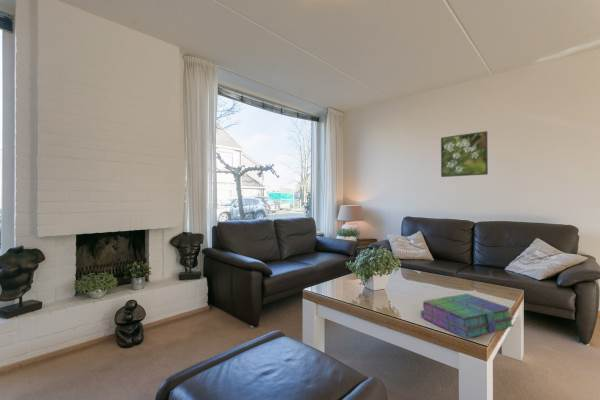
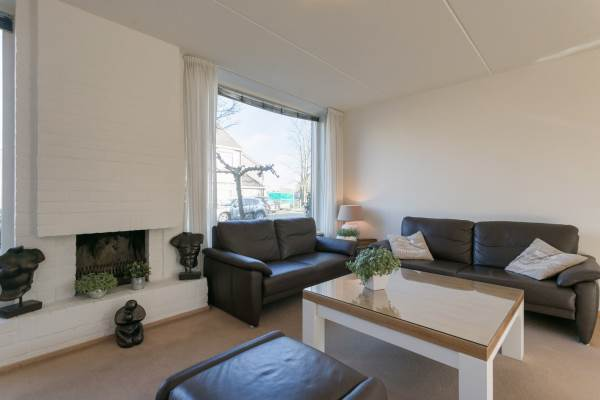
- stack of books (465, 312)
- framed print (463, 155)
